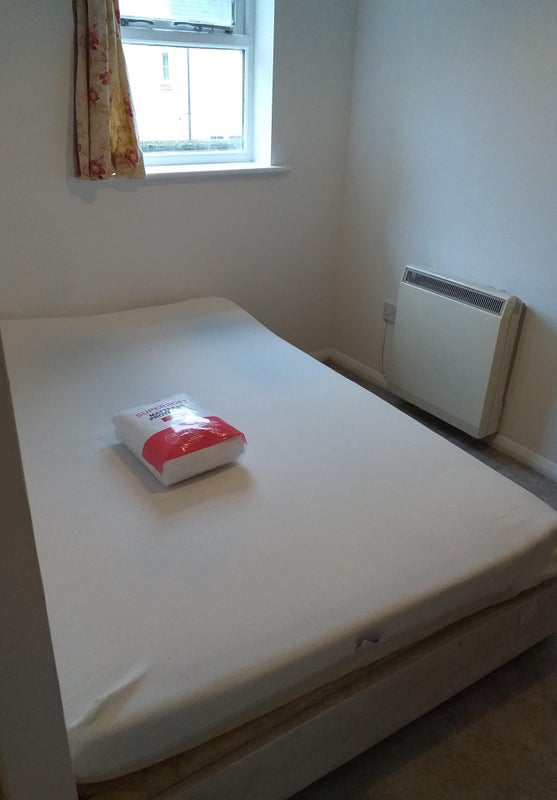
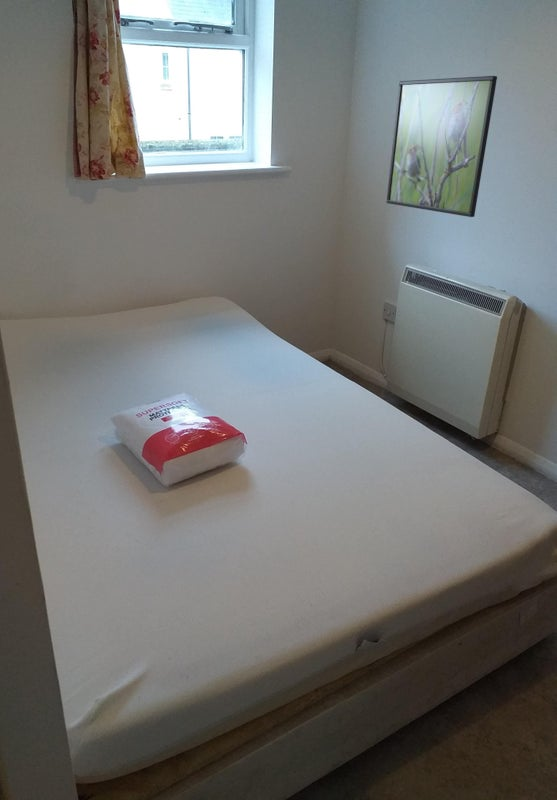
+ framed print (435, 146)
